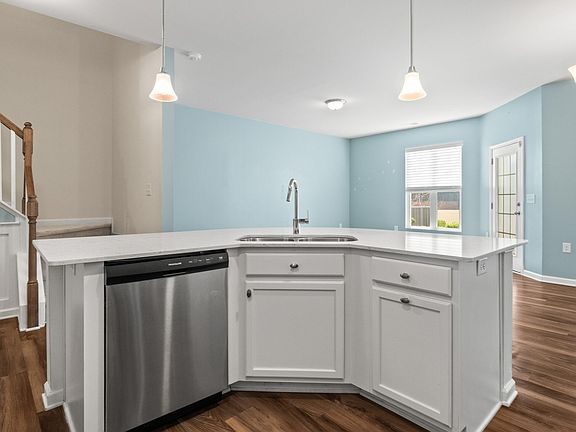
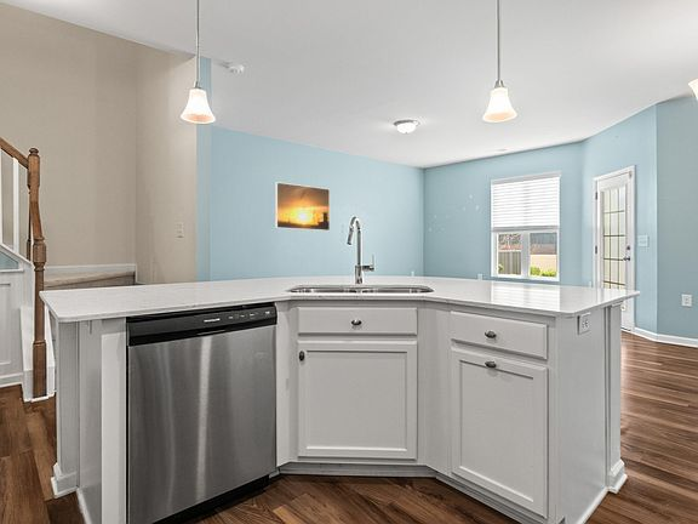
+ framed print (303, 207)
